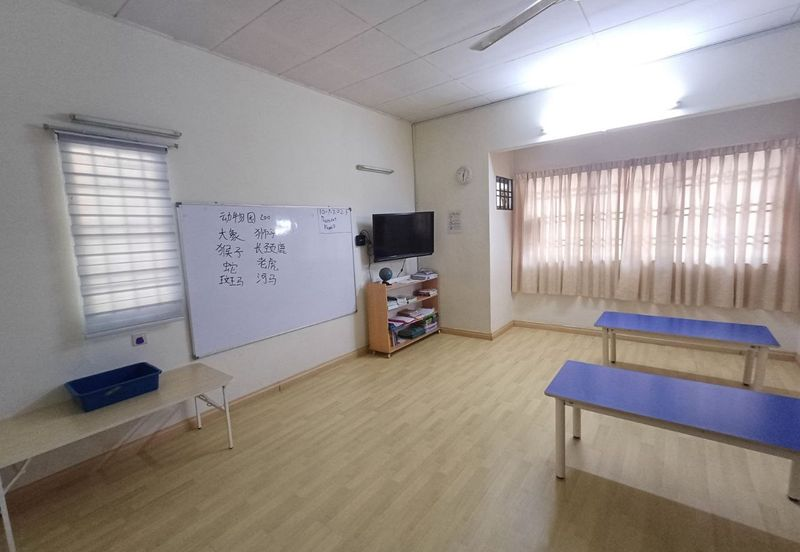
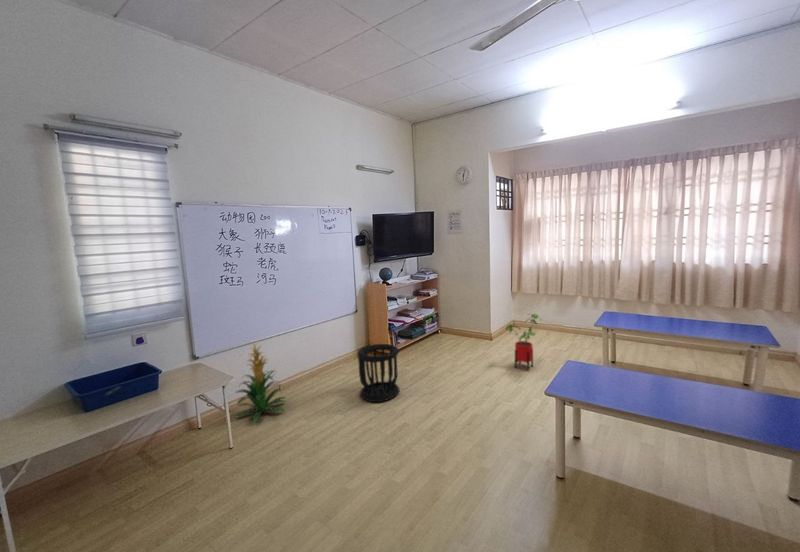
+ wastebasket (381, 371)
+ house plant (526, 340)
+ indoor plant (258, 376)
